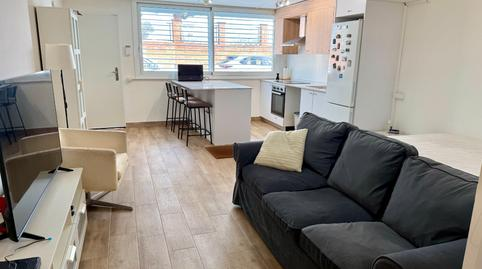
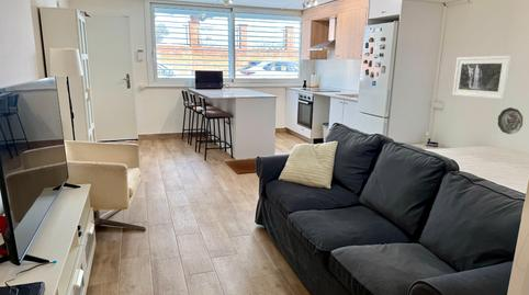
+ decorative plate (510, 121)
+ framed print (479, 77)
